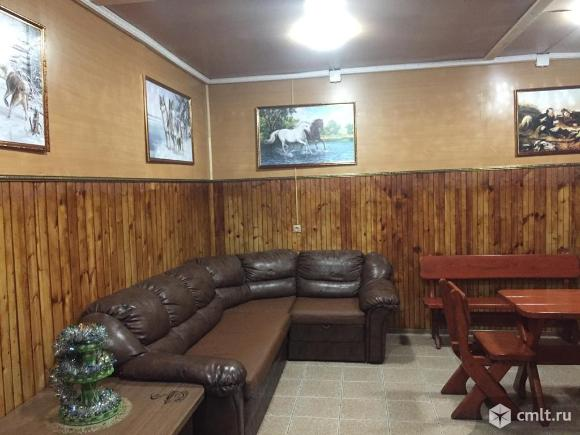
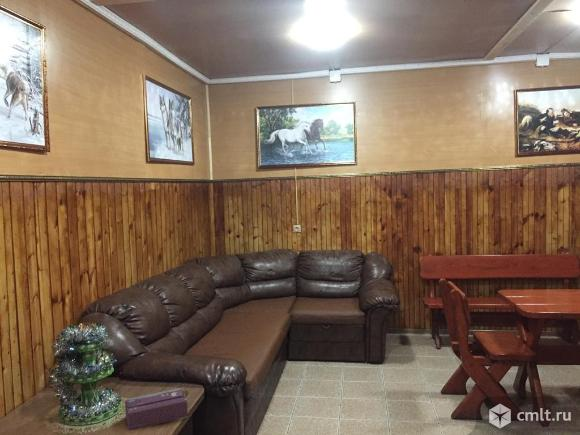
+ tissue box (156, 408)
